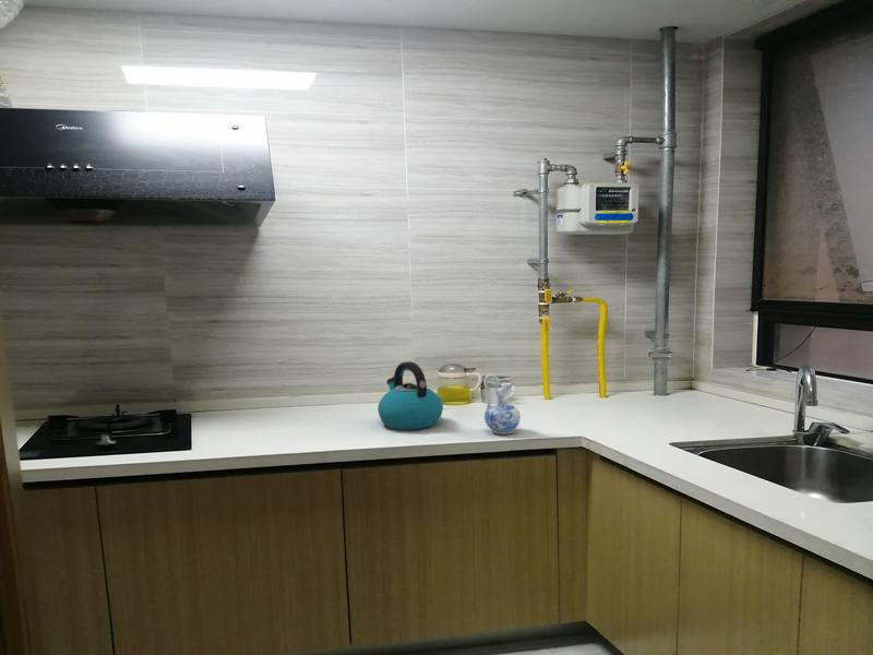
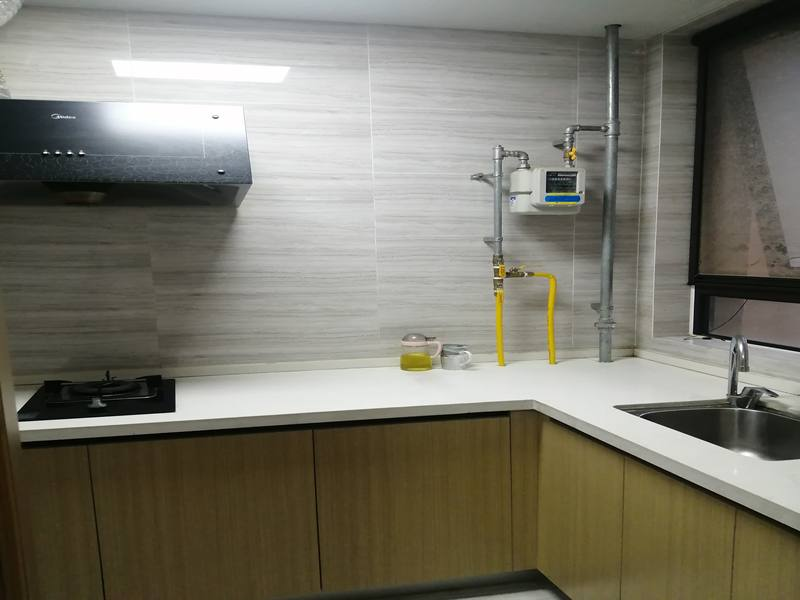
- kettle (407, 392)
- ceramic pitcher (501, 402)
